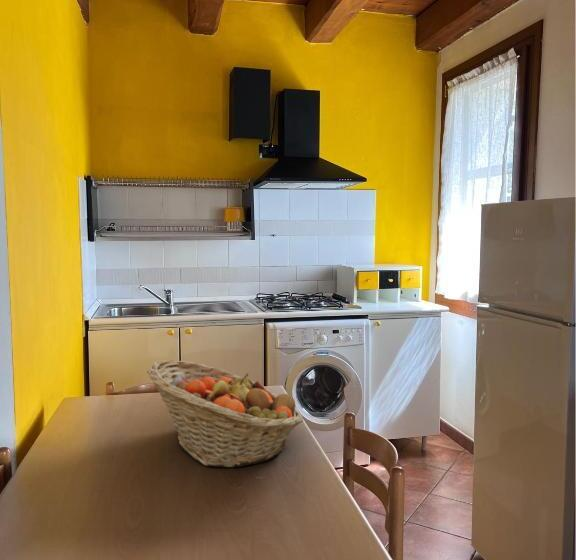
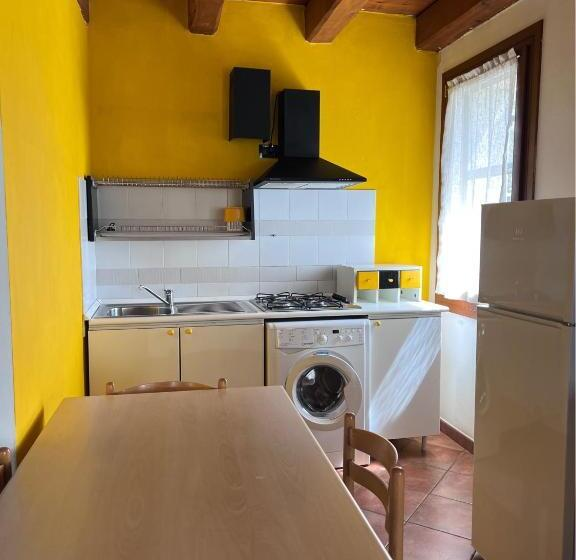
- fruit basket (224, 404)
